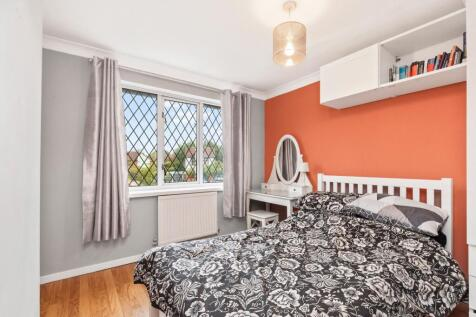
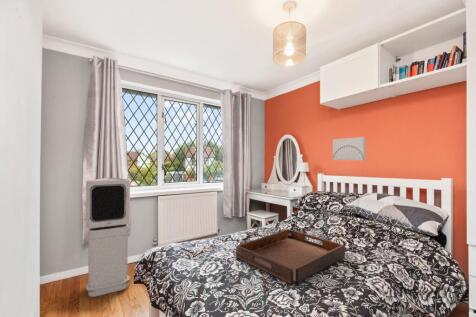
+ serving tray (290, 250)
+ wall art (348, 149)
+ air purifier (108, 231)
